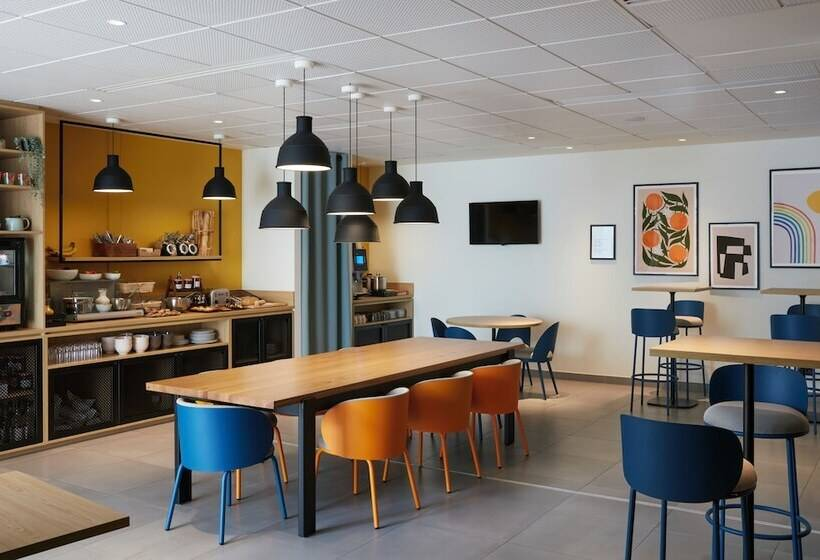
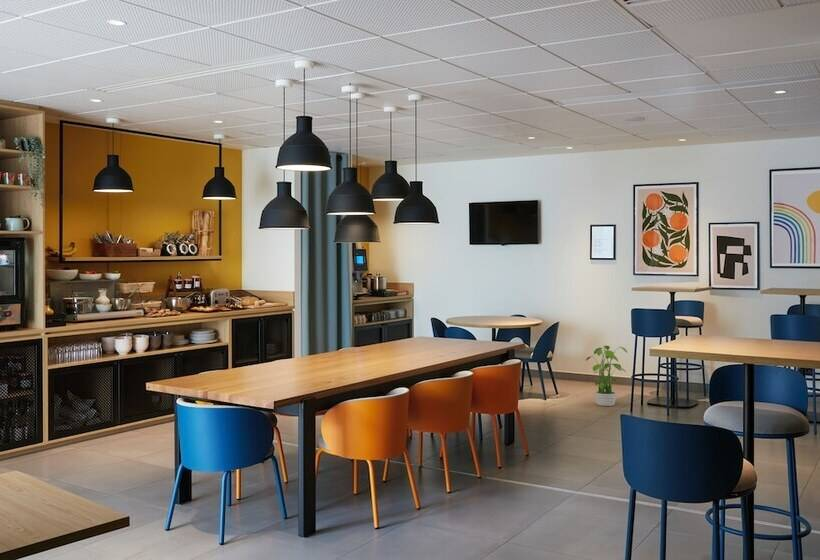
+ potted plant (608, 375)
